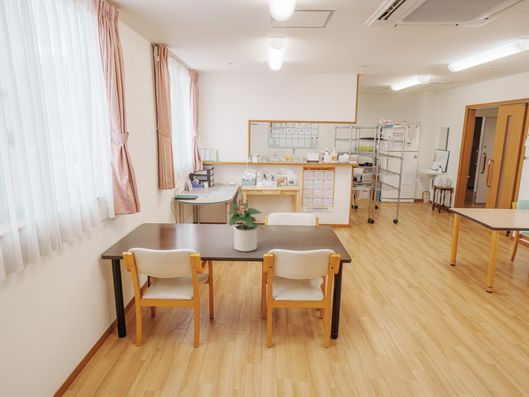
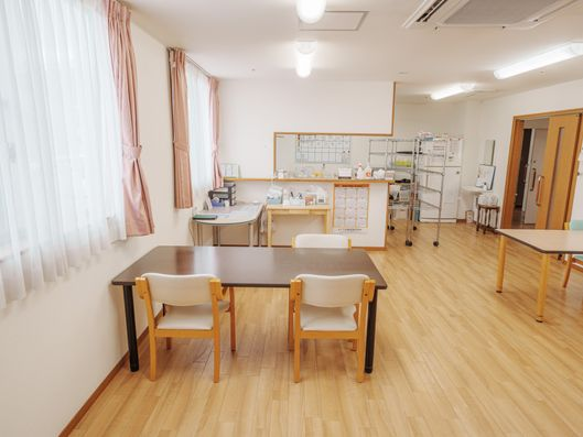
- potted plant (244, 227)
